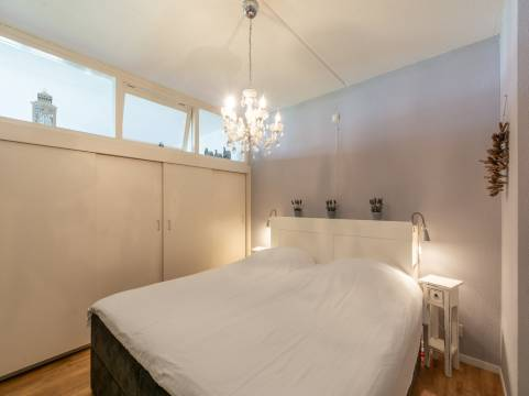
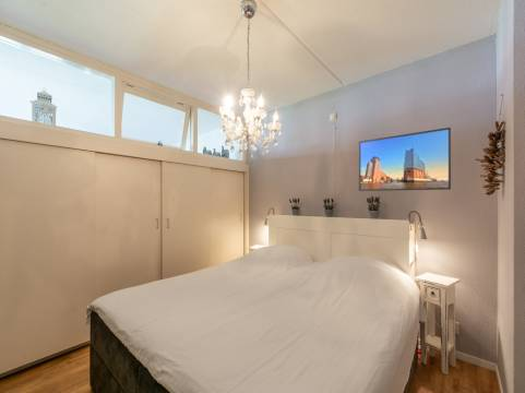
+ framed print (399, 163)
